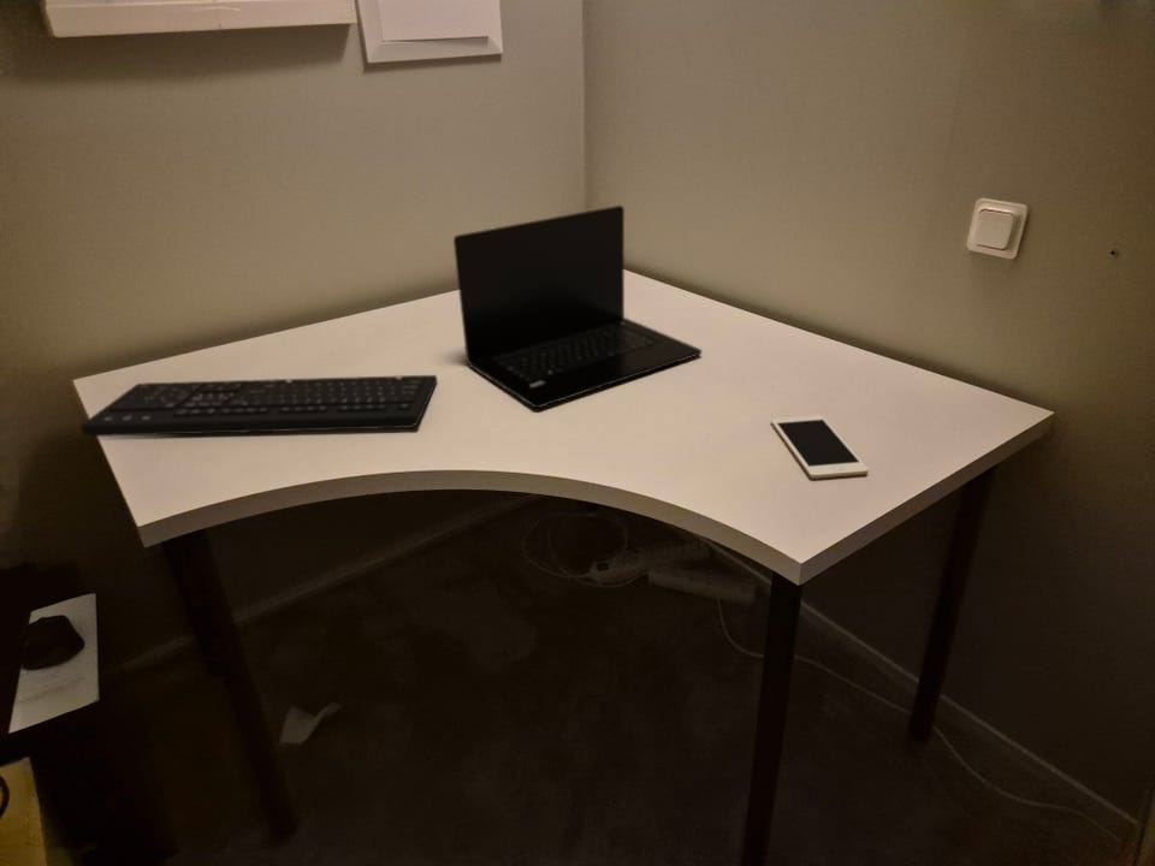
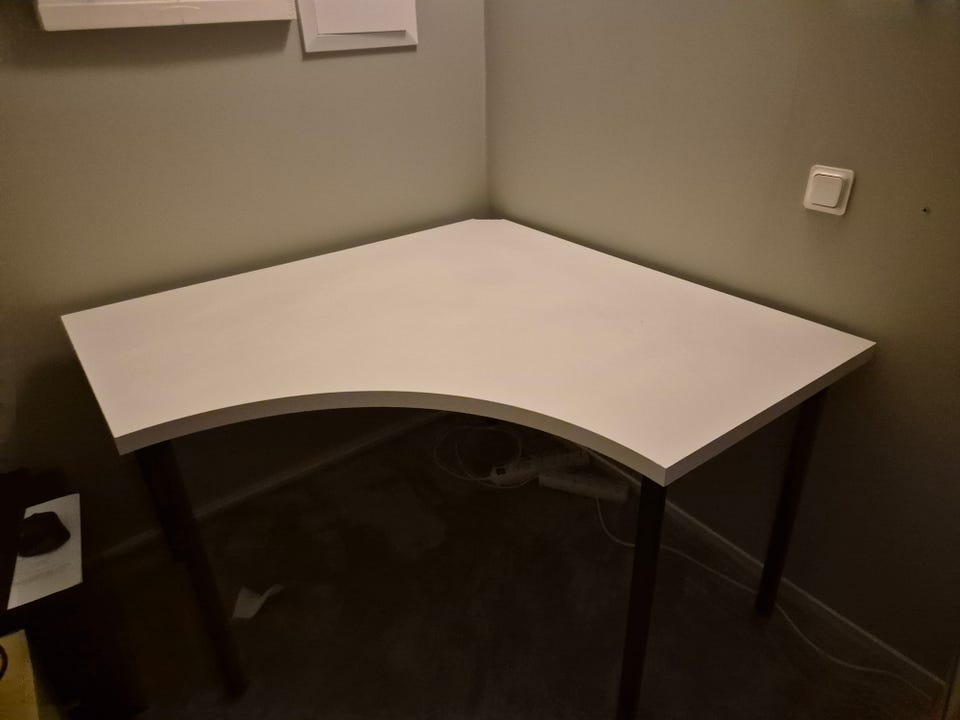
- cell phone (816, 444)
- laptop (584, 298)
- keyboard (270, 401)
